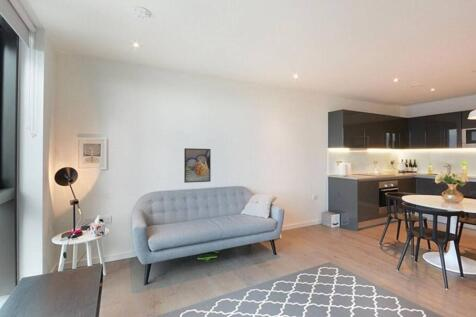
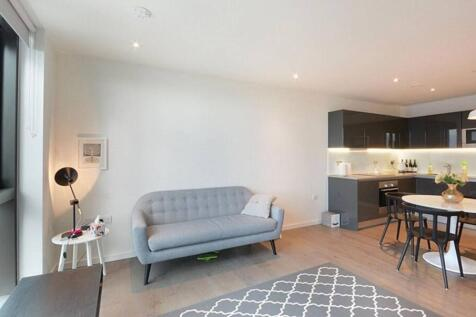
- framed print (197, 165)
